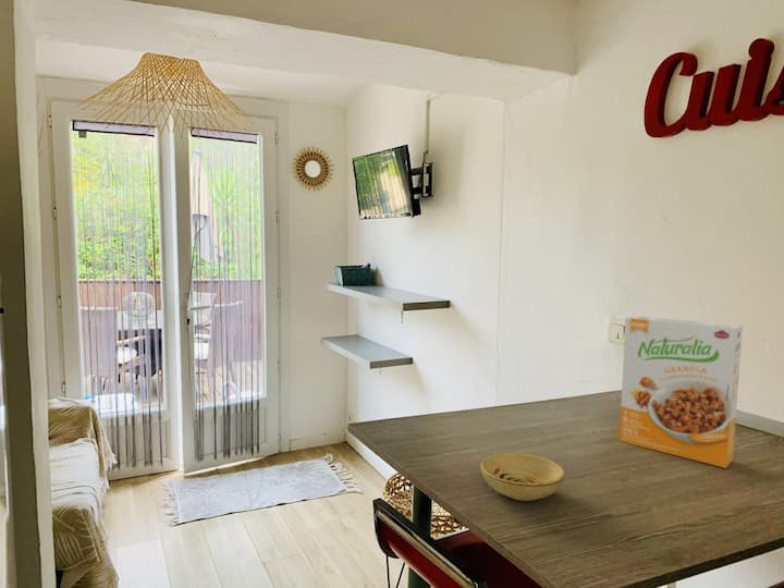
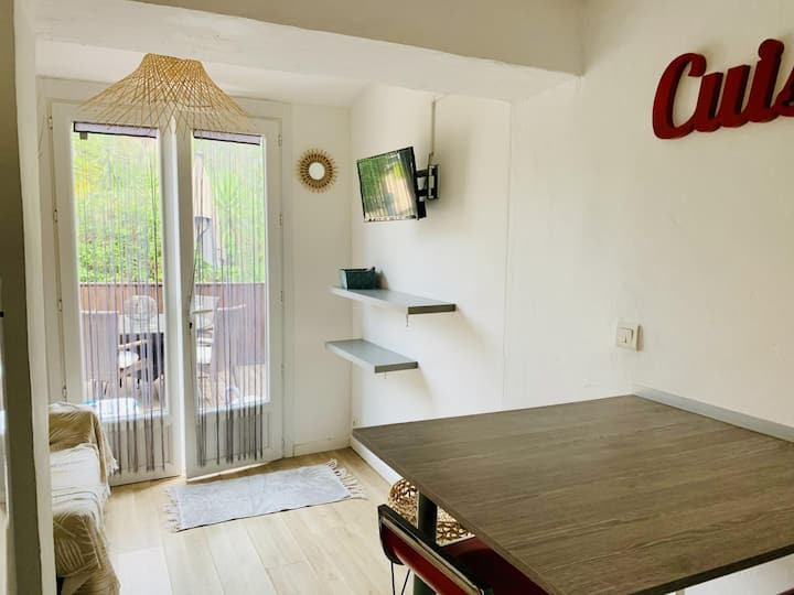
- bowl (520, 478)
- cereal box (677, 385)
